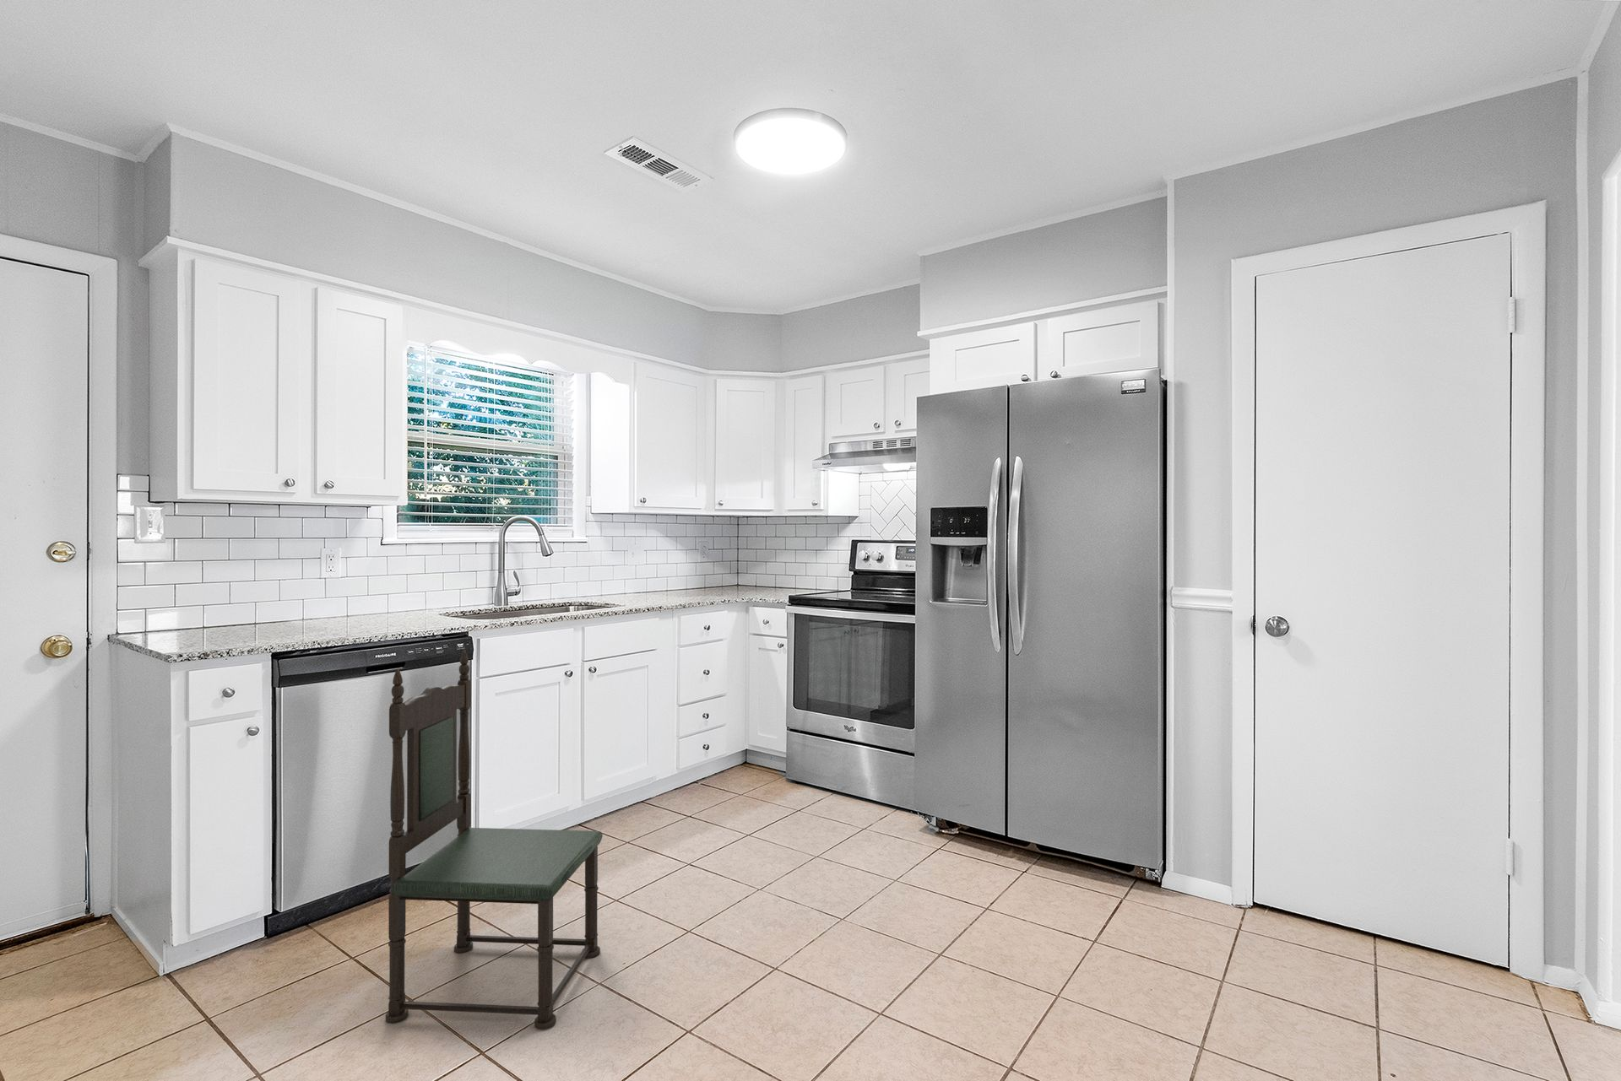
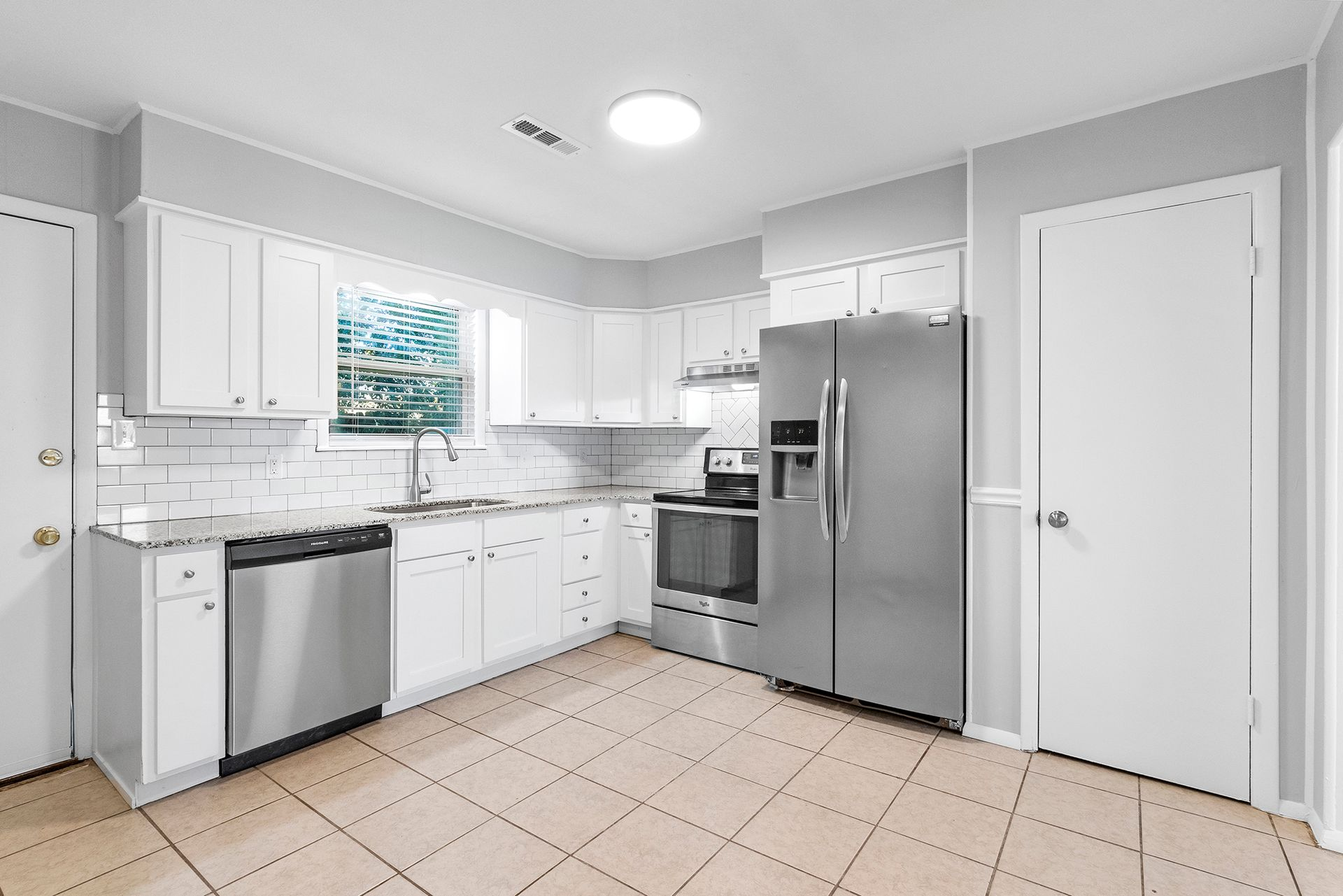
- dining chair (501, 829)
